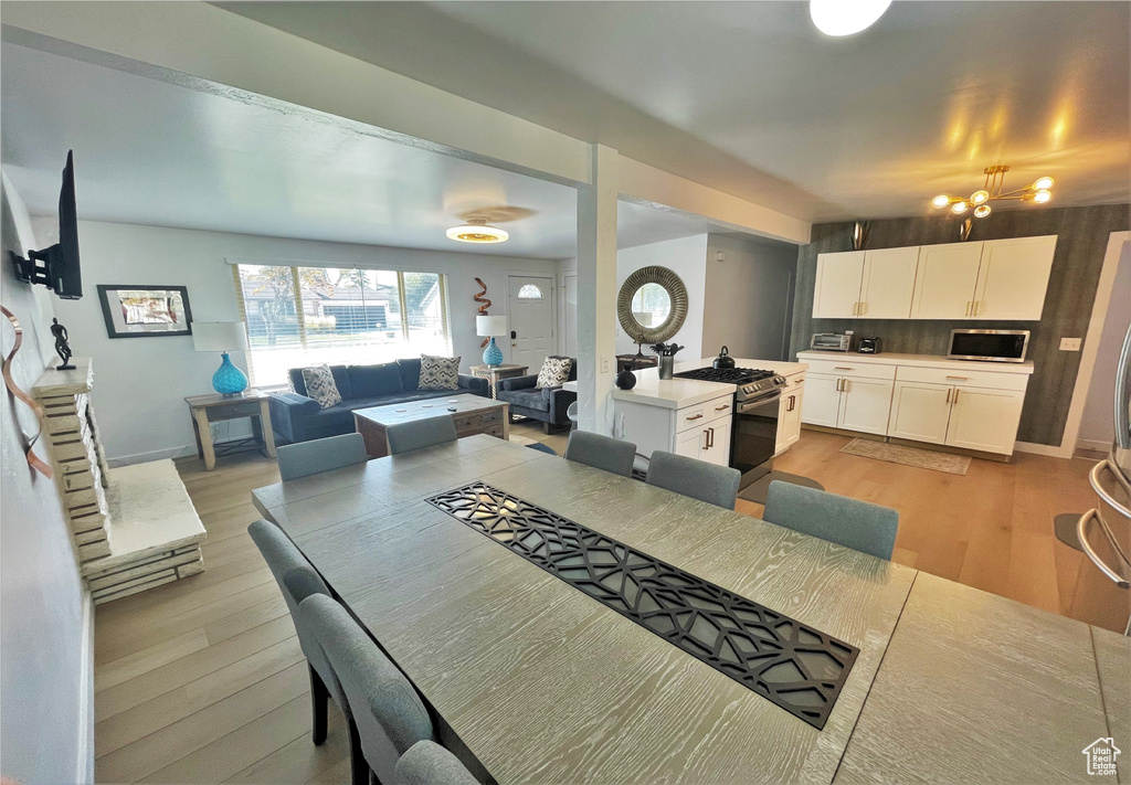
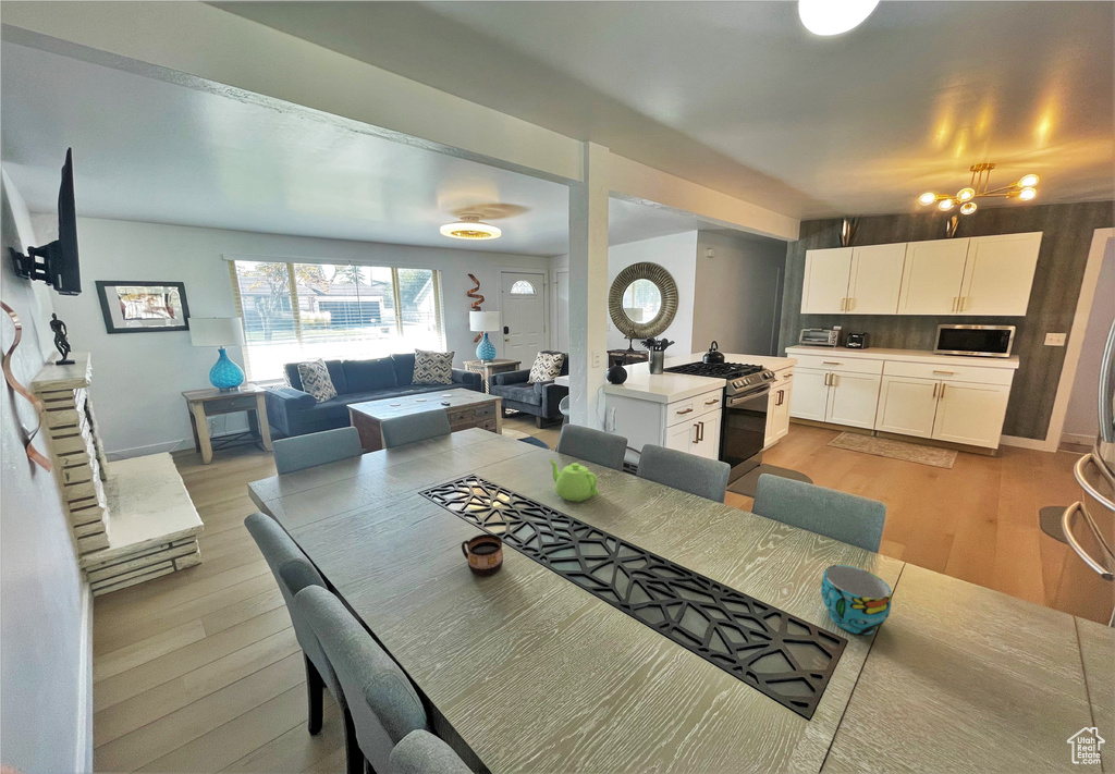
+ cup (485, 554)
+ cup (851, 598)
+ teapot (573, 479)
